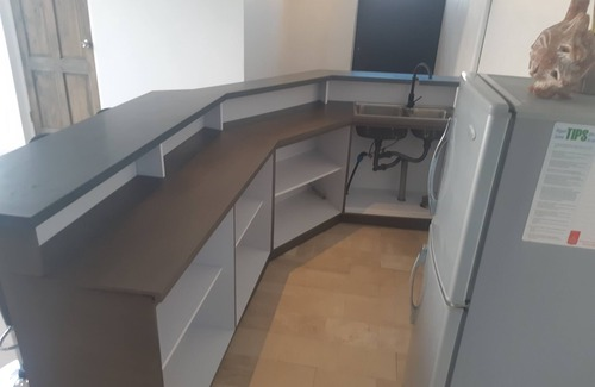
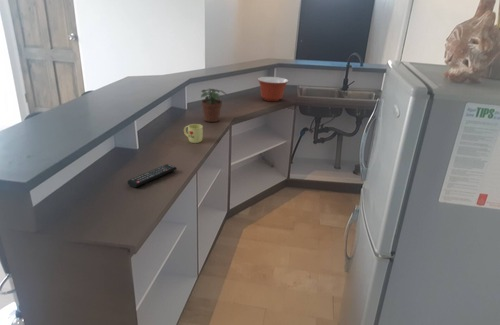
+ mug (192, 133)
+ remote control (153, 175)
+ mixing bowl (272, 89)
+ potted plant (212, 105)
